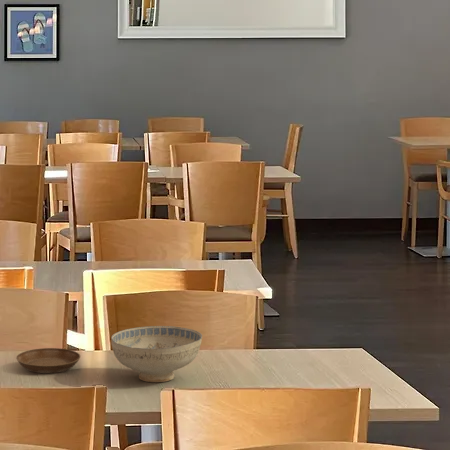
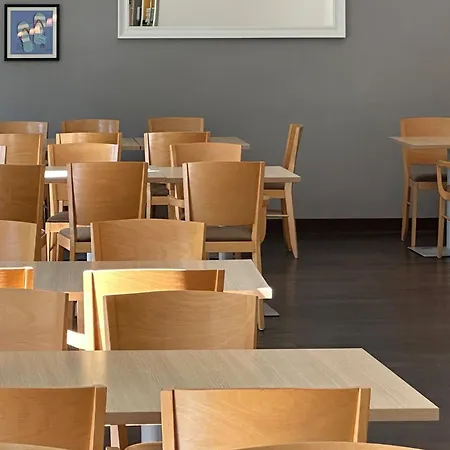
- ceramic bowl (155, 356)
- saucer (48, 361)
